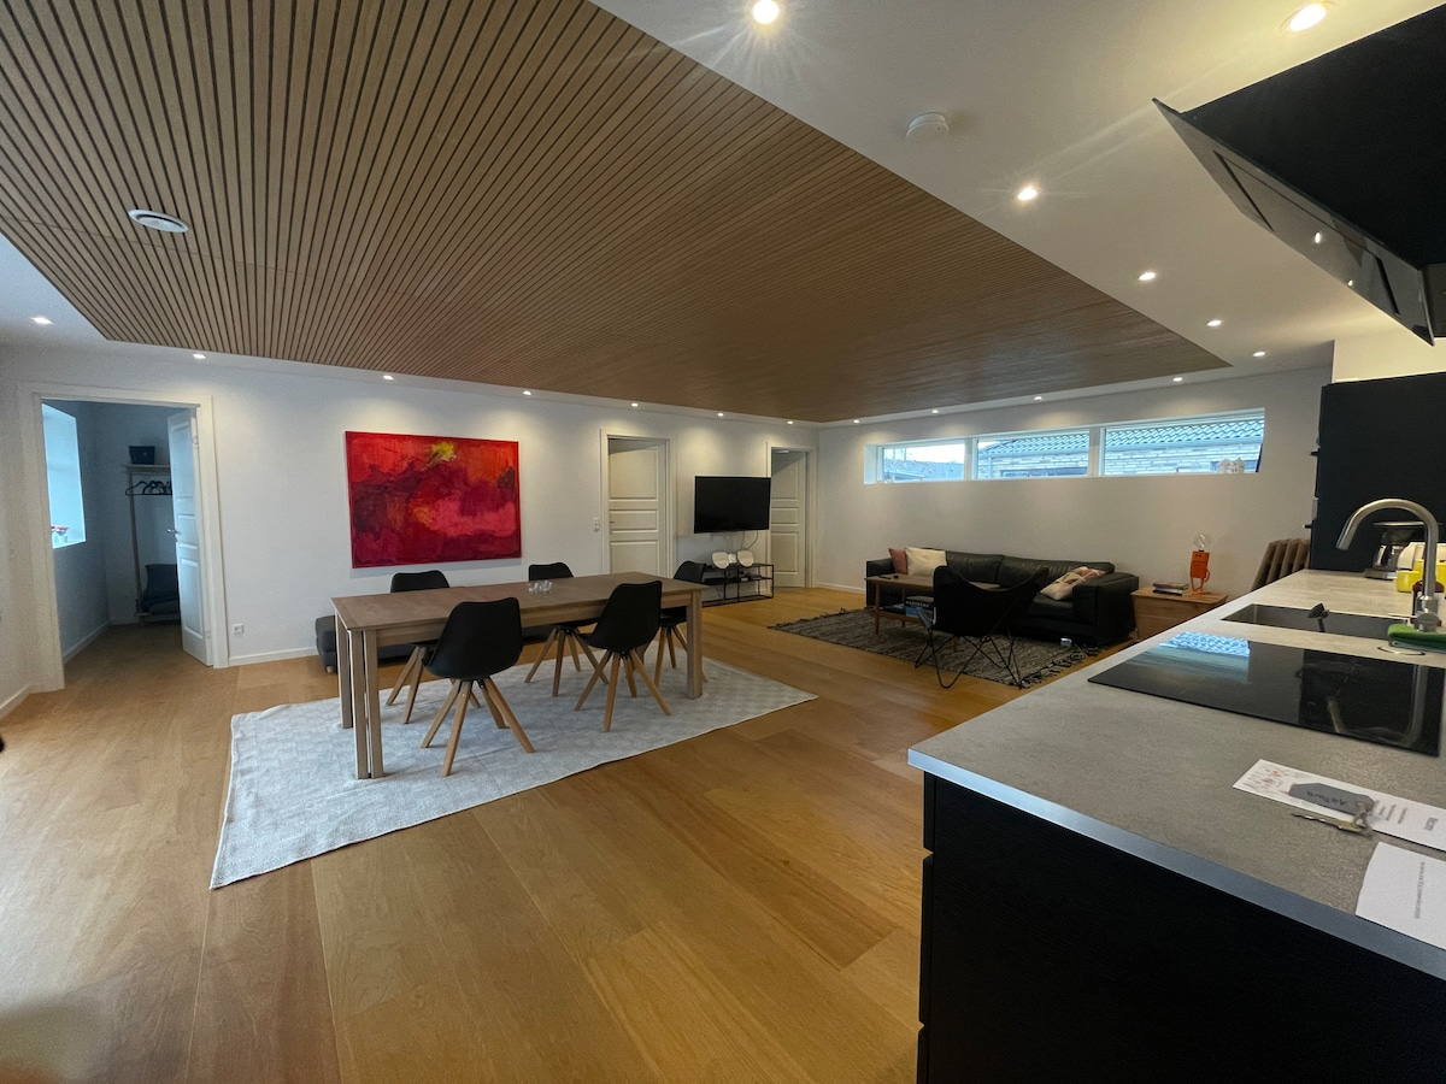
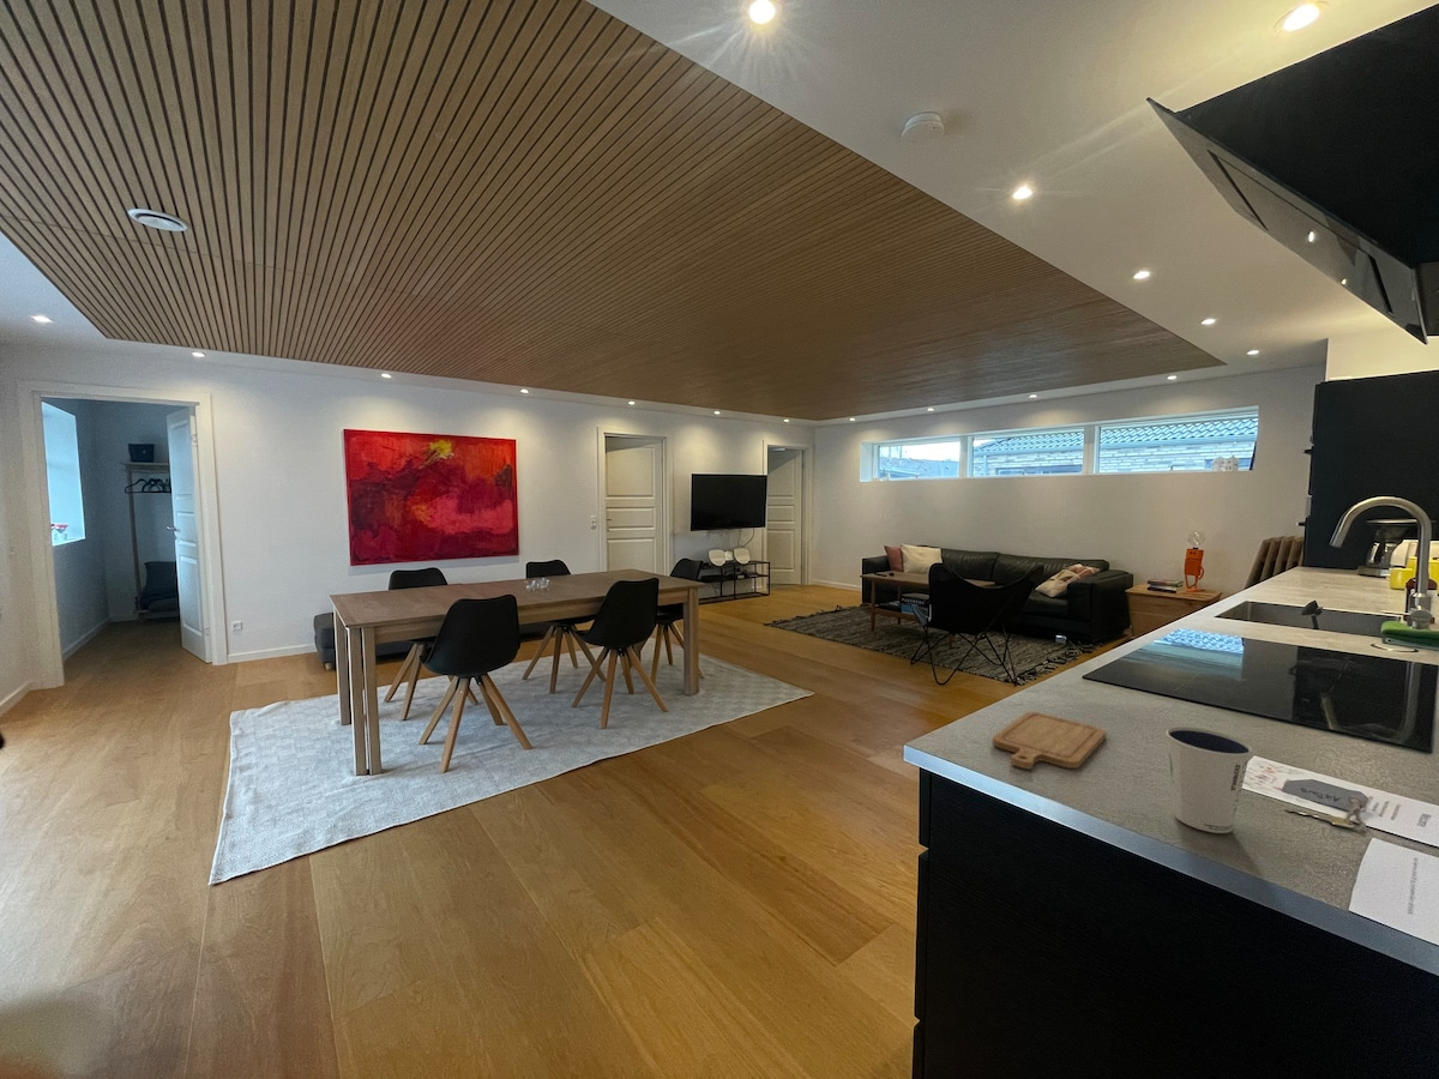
+ chopping board (1044, 741)
+ dixie cup (1204, 780)
